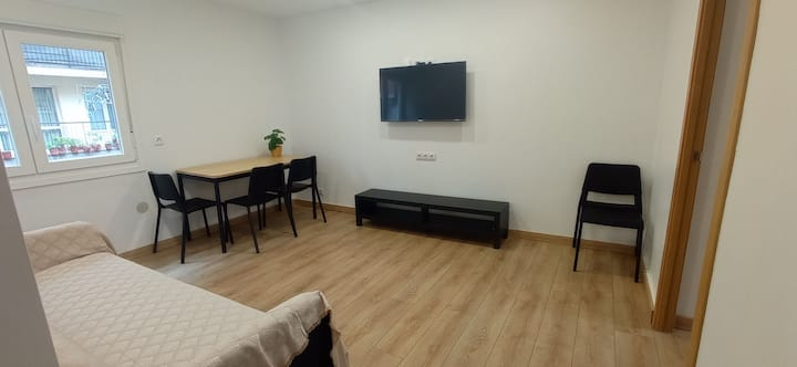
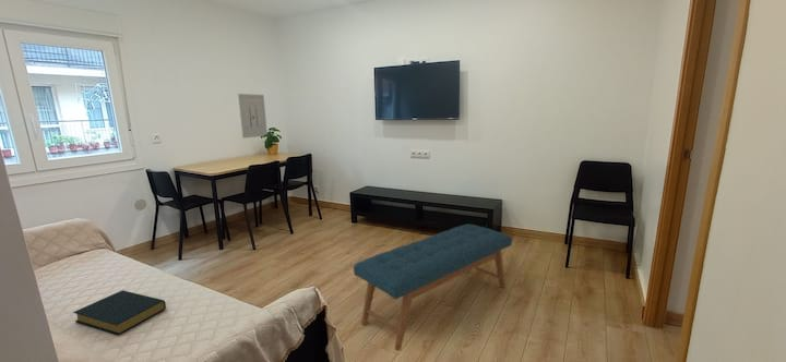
+ wall art (253, 116)
+ bench (439, 274)
+ hardback book (120, 310)
